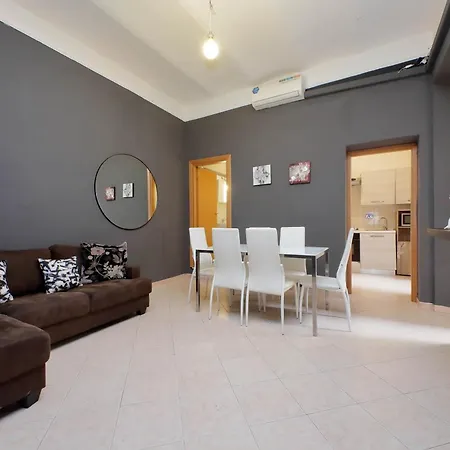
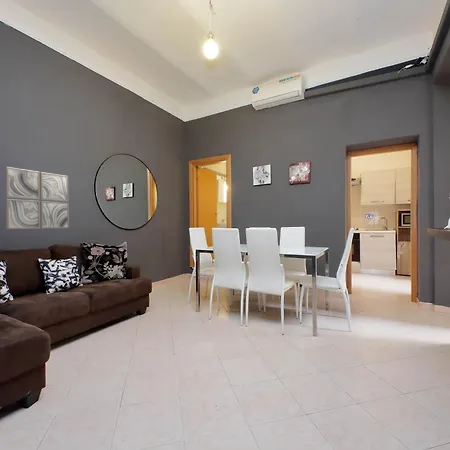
+ wall art (40, 199)
